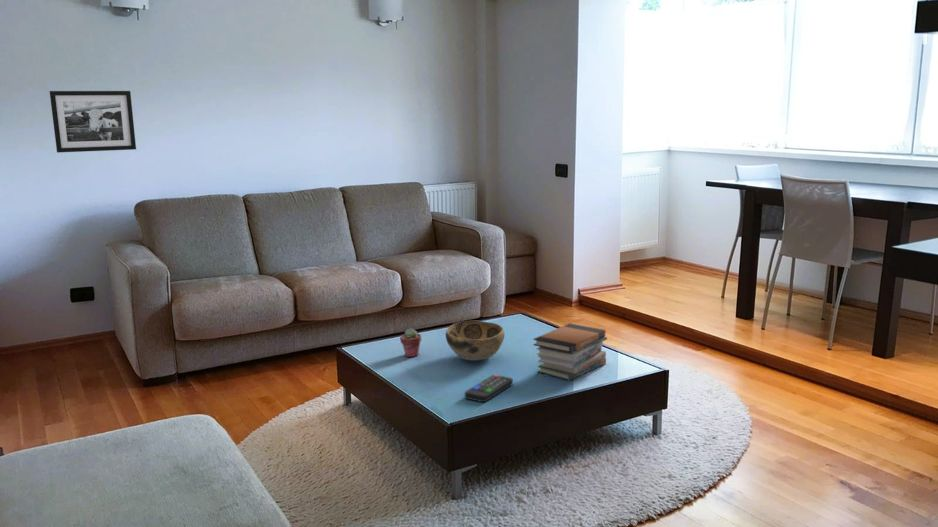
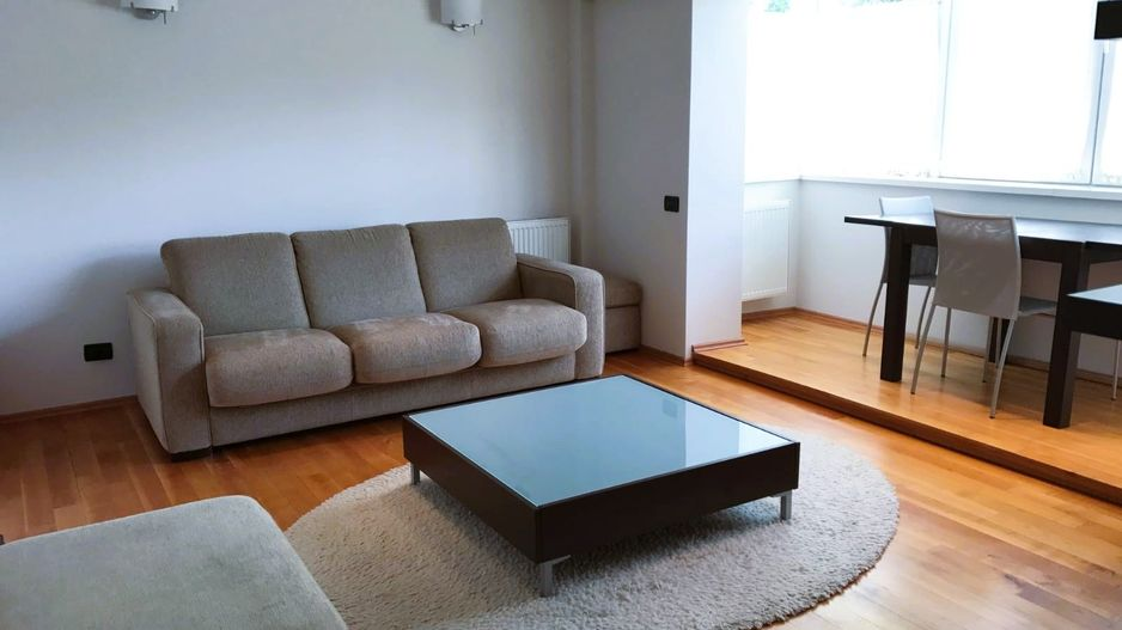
- decorative bowl (475, 343)
- picture frame (94, 121)
- potted succulent (411, 341)
- book stack (570, 351)
- remote control (489, 387)
